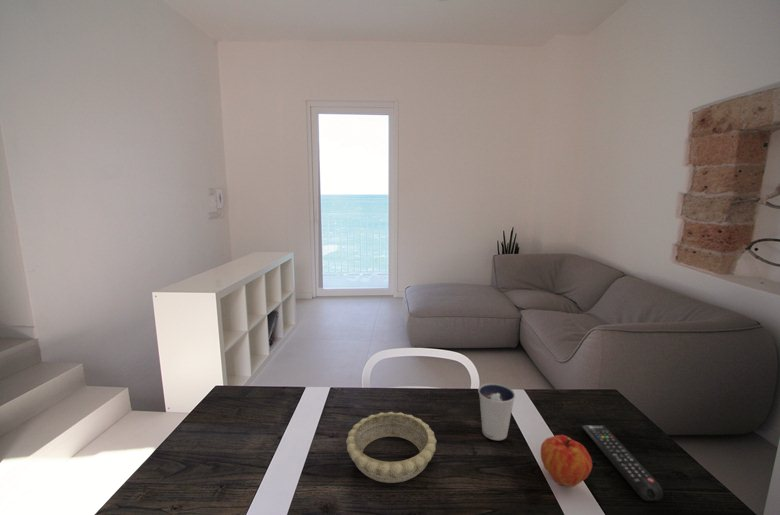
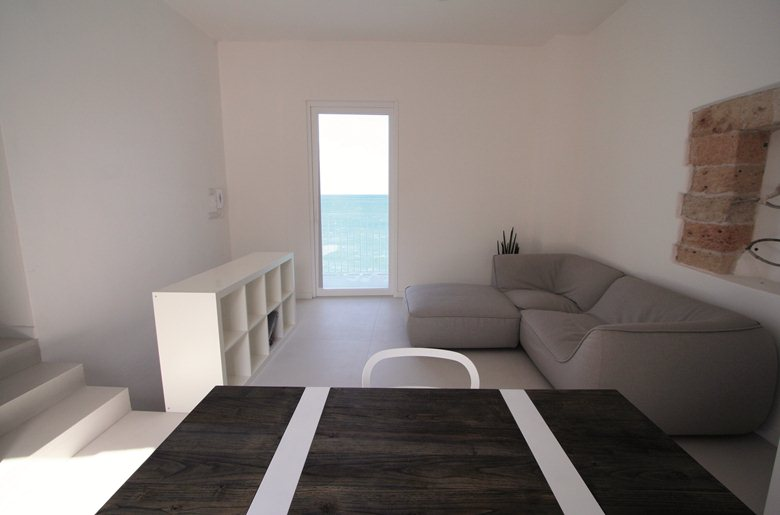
- fruit (565, 459)
- remote control (617, 455)
- decorative bowl (395, 436)
- dixie cup (495, 412)
